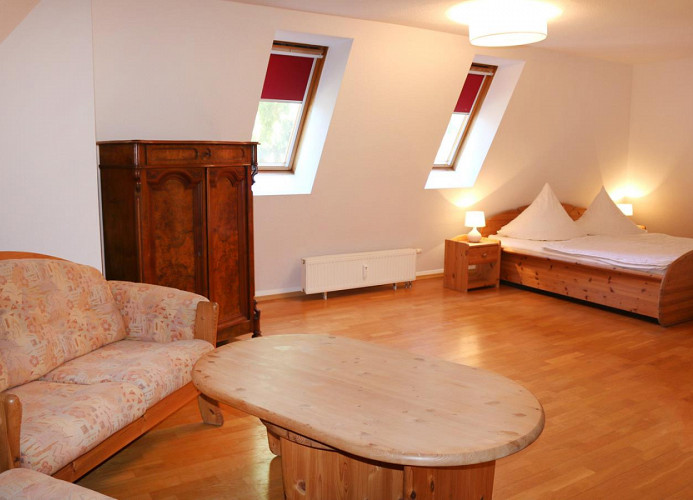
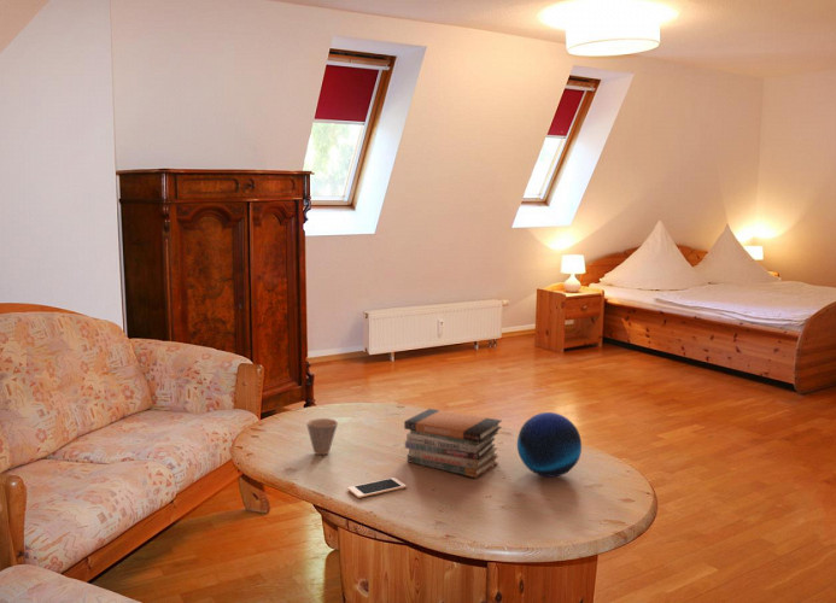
+ cup (322, 437)
+ cell phone (376, 487)
+ decorative orb (549, 444)
+ book stack (451, 441)
